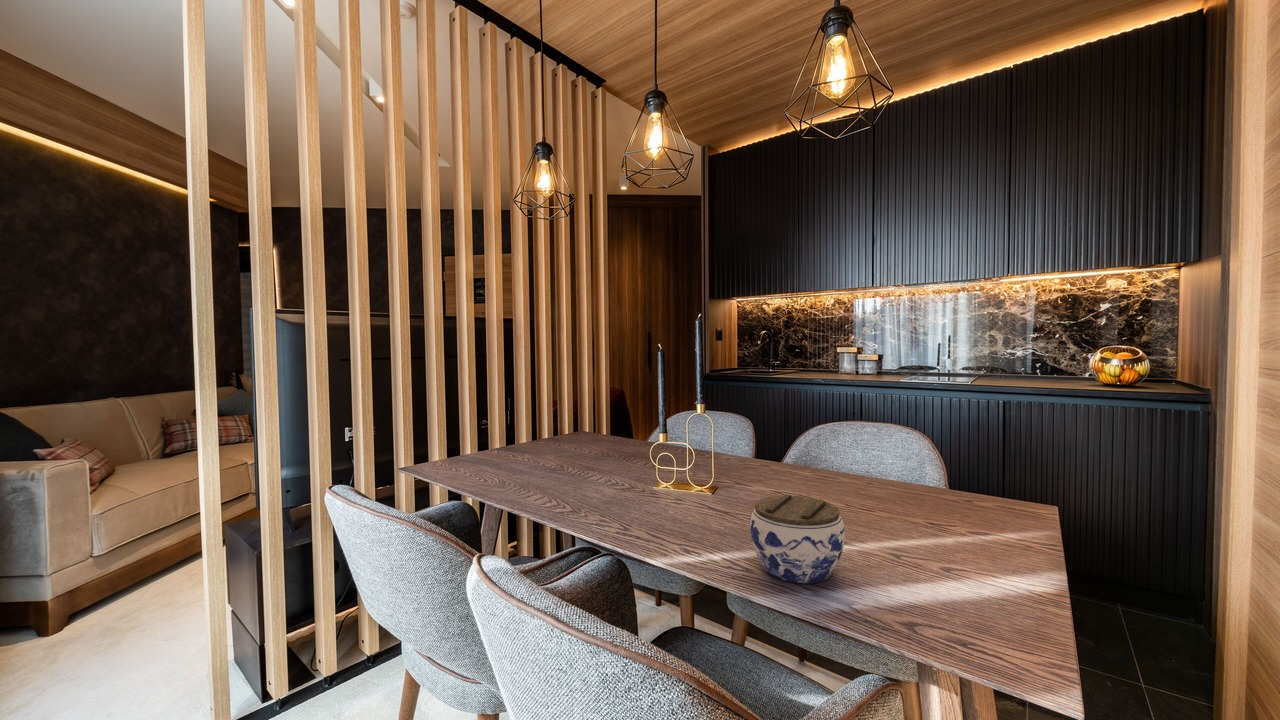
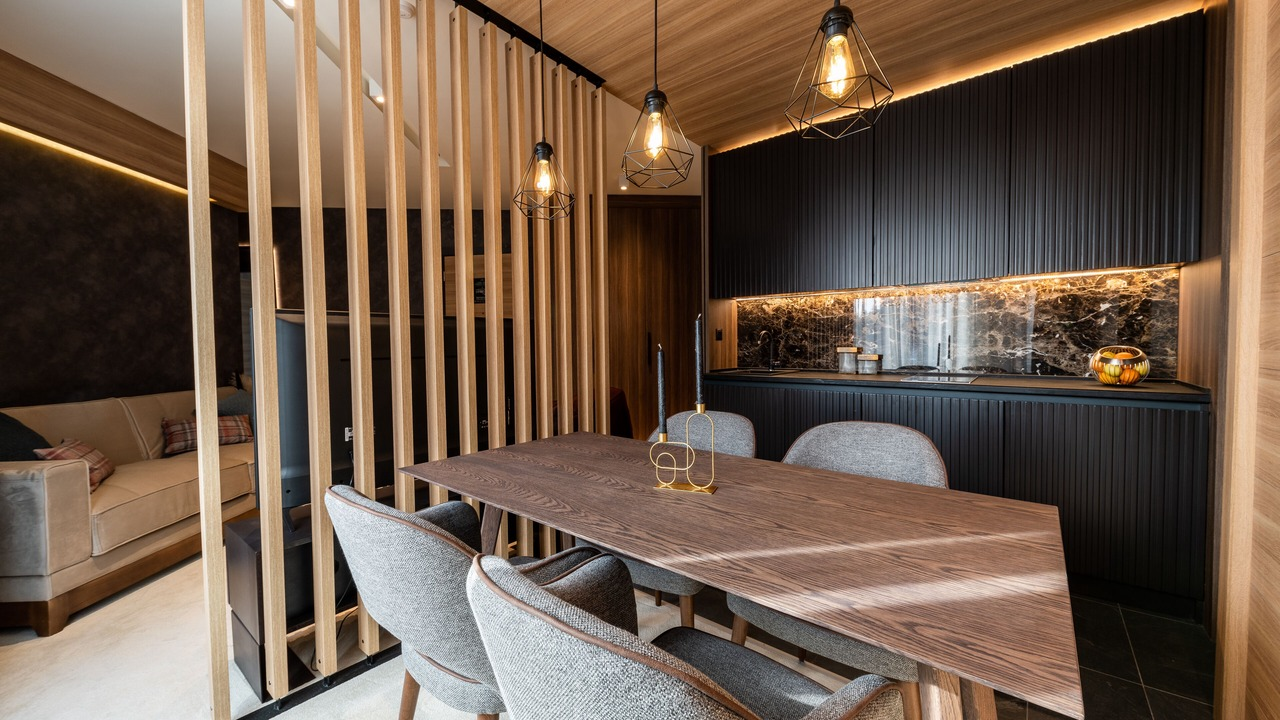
- jar (796, 537)
